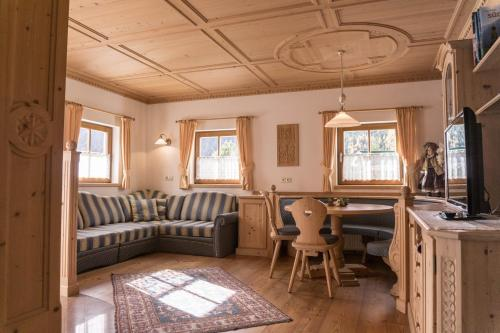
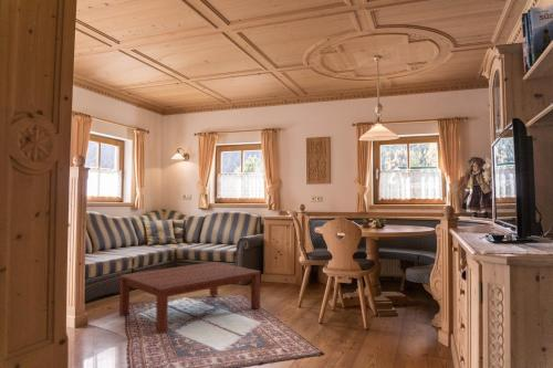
+ coffee table (191, 291)
